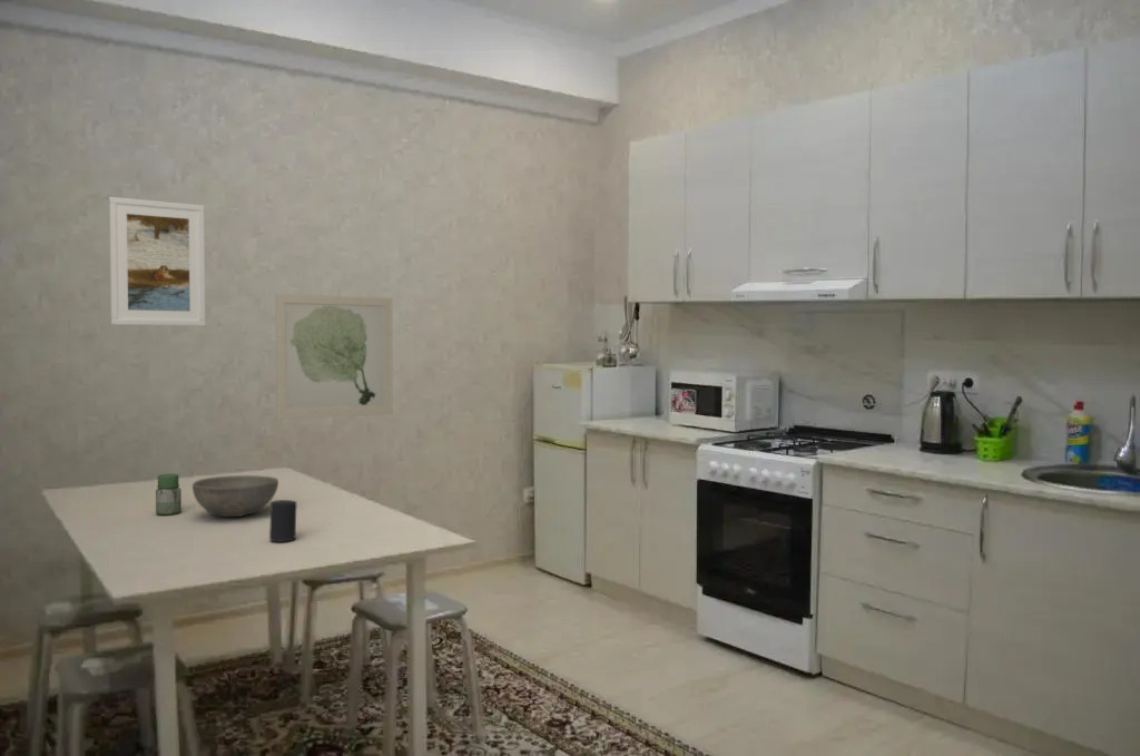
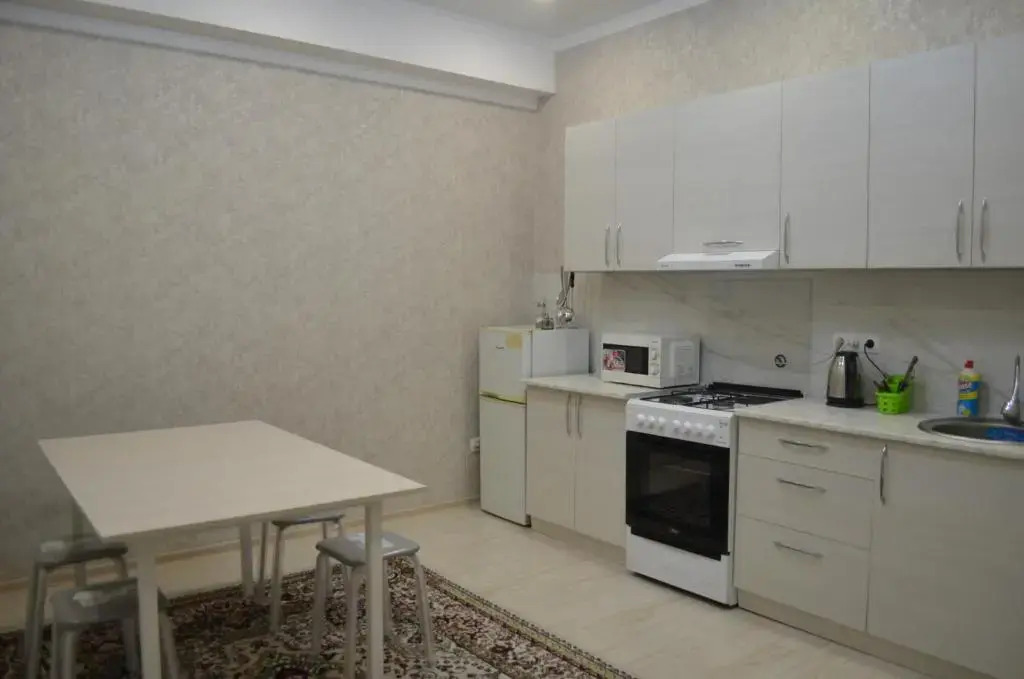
- wall art (336, 356)
- bowl (236, 497)
- jar (168, 493)
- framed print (158, 263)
- cup (283, 520)
